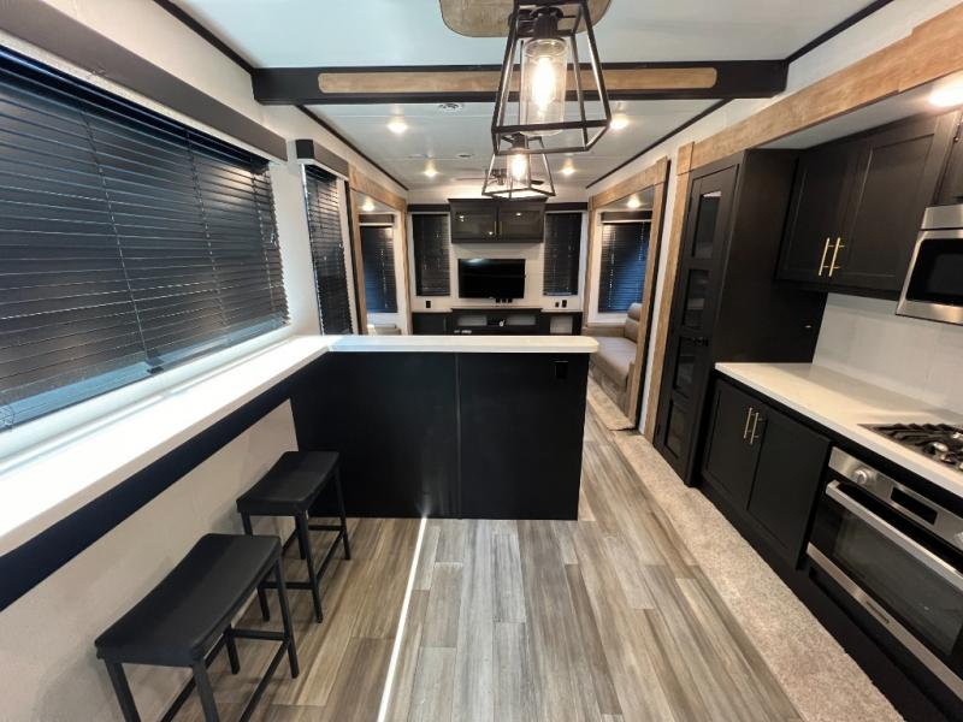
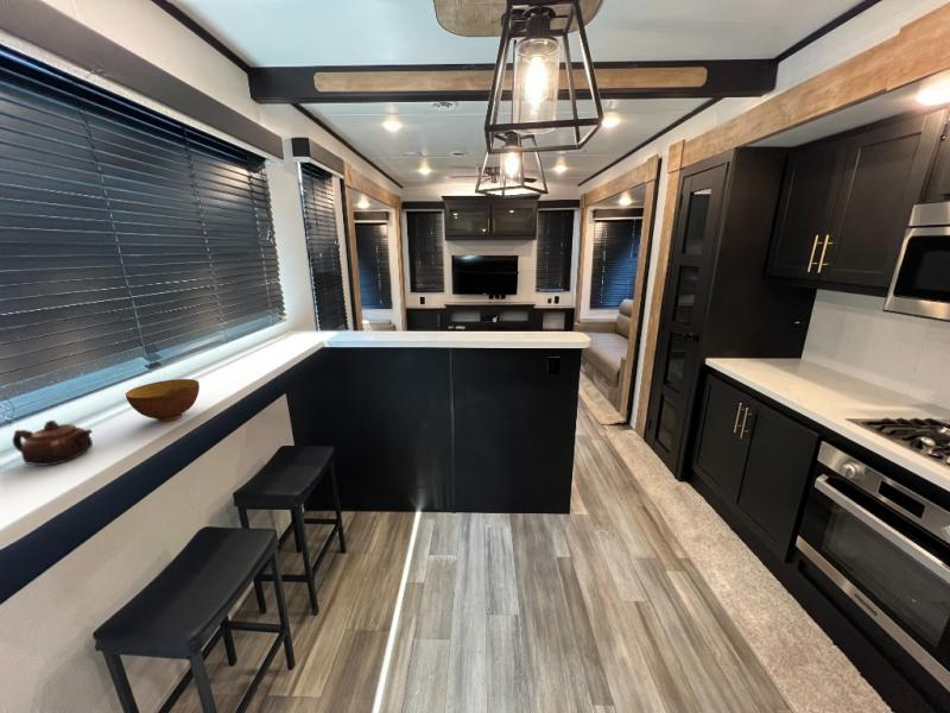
+ teapot (53, 438)
+ bowl (166, 402)
